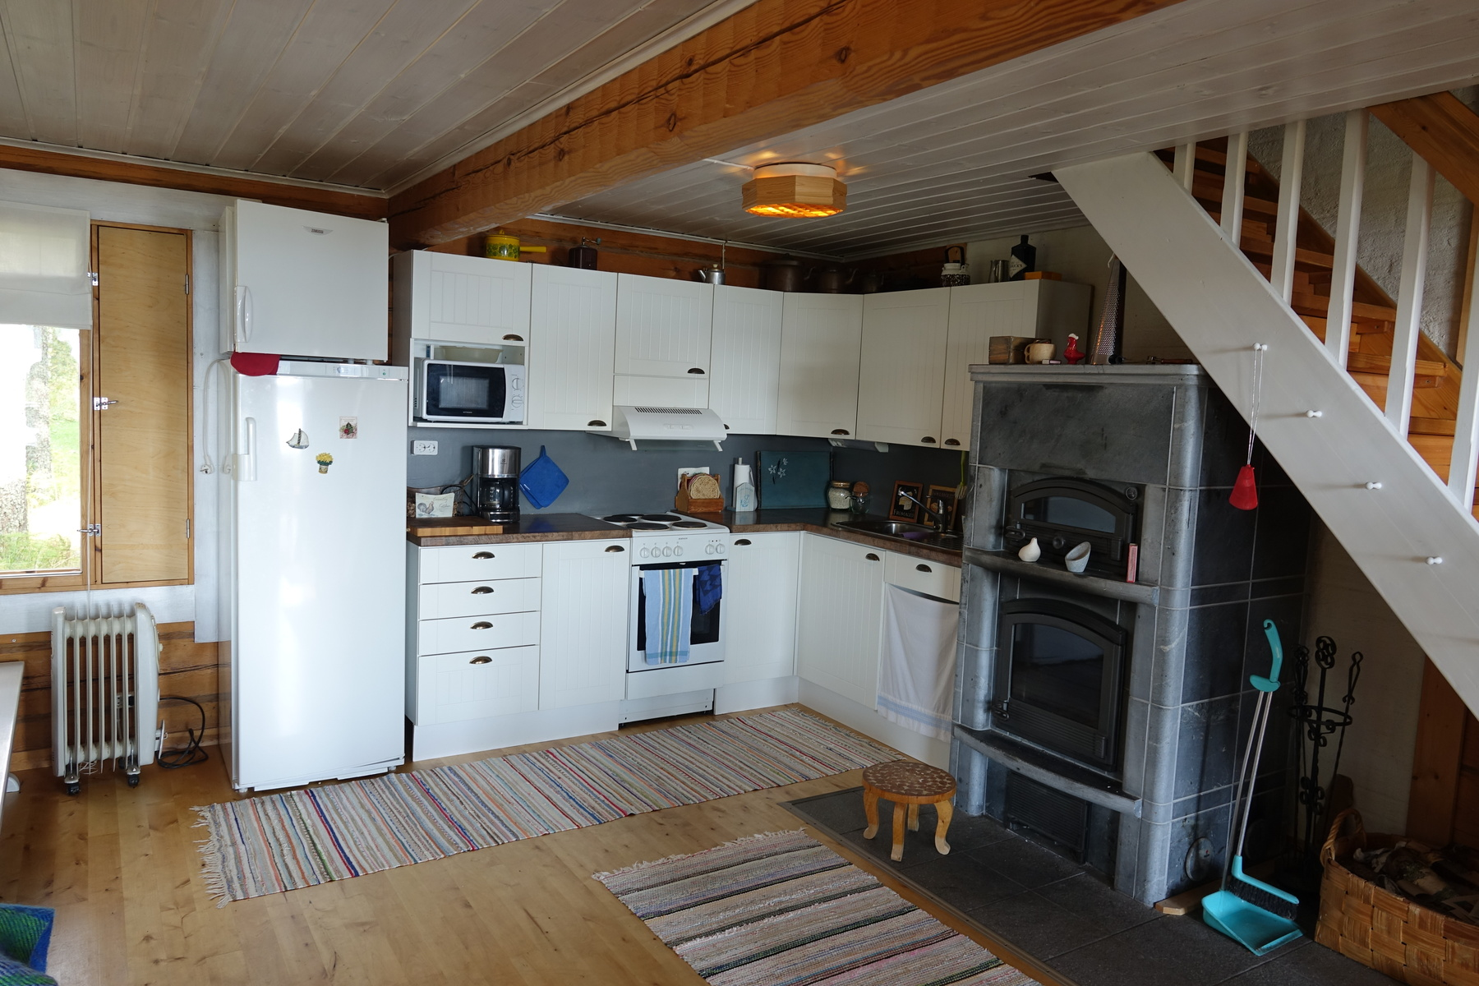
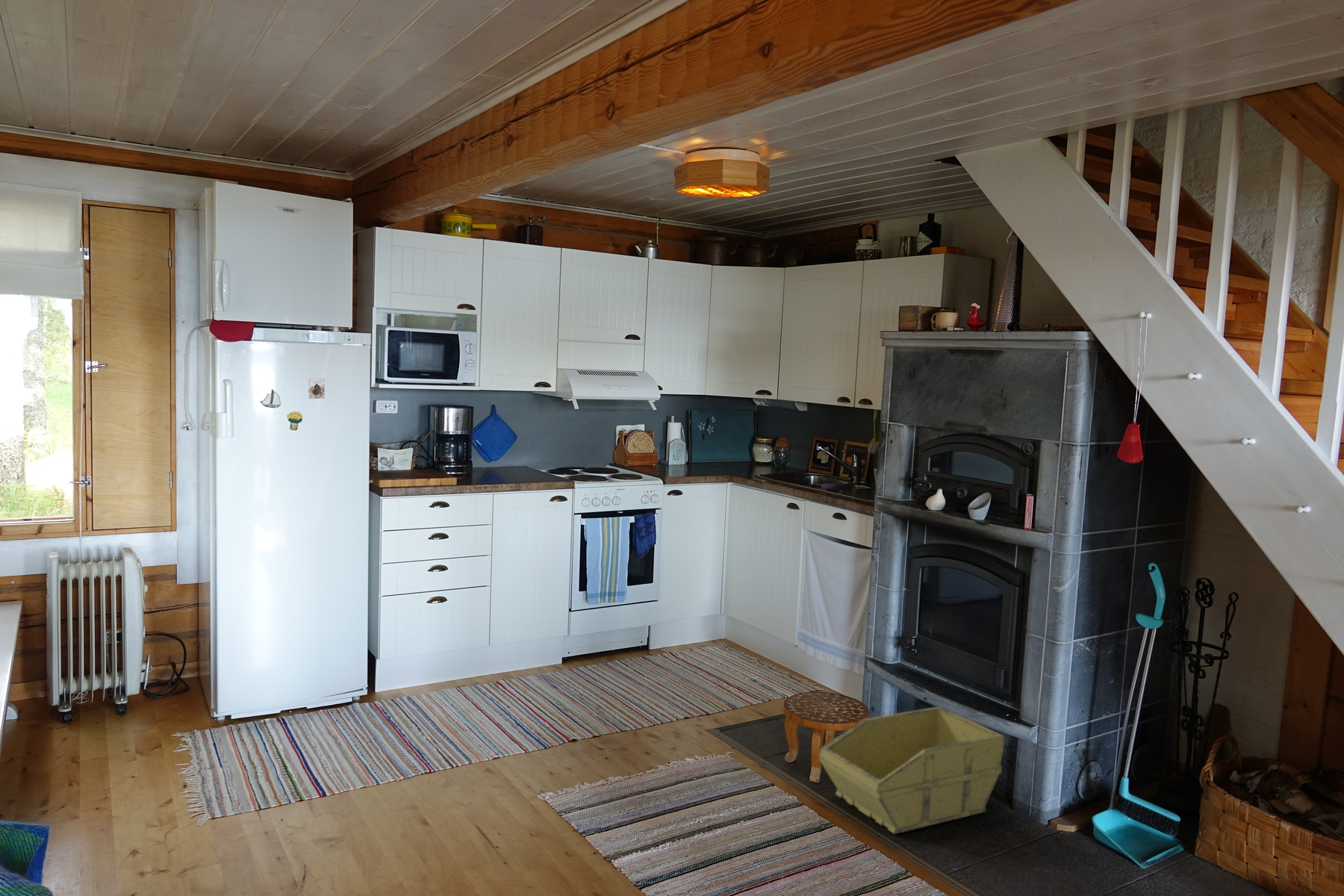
+ storage bin (910, 767)
